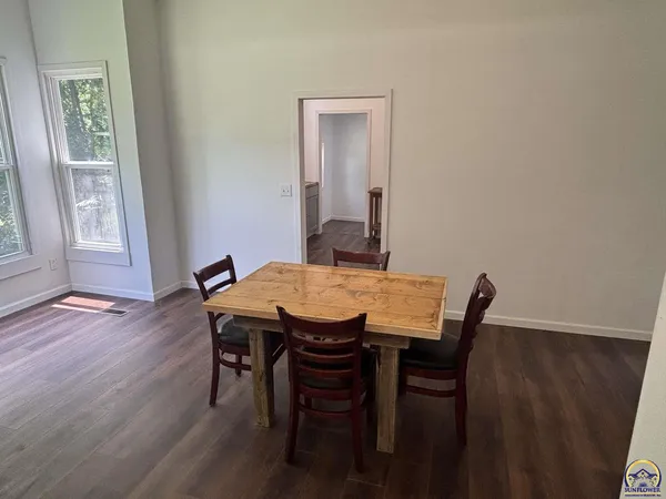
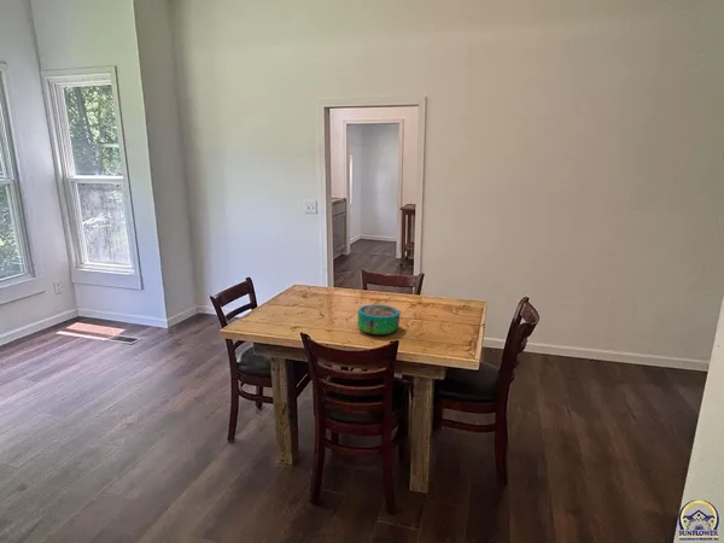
+ decorative bowl (378, 319)
